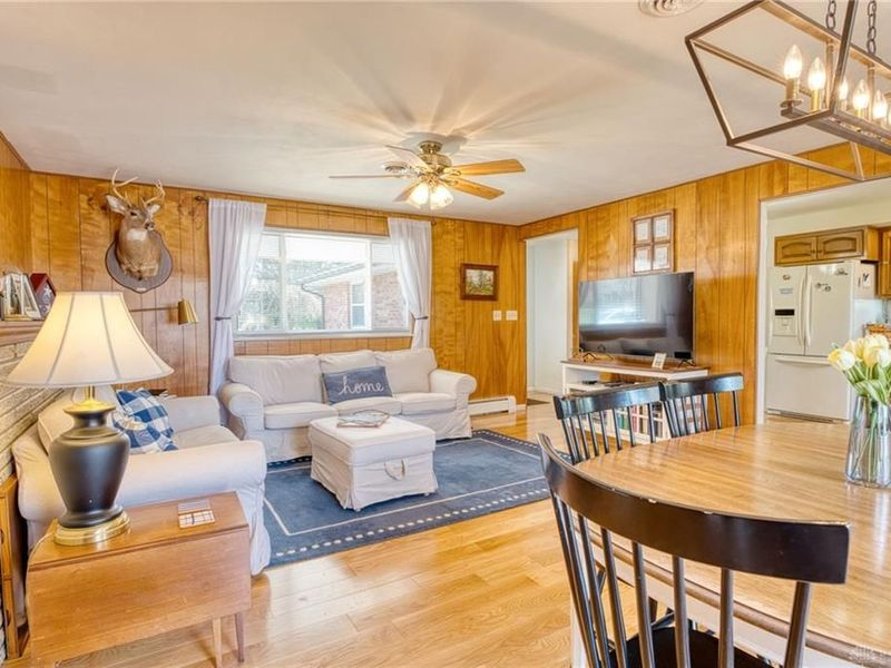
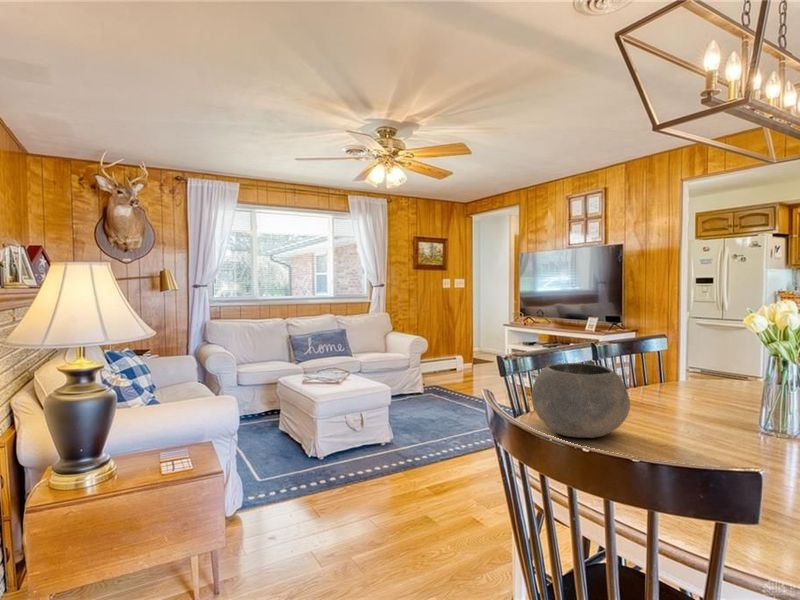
+ bowl (579, 400)
